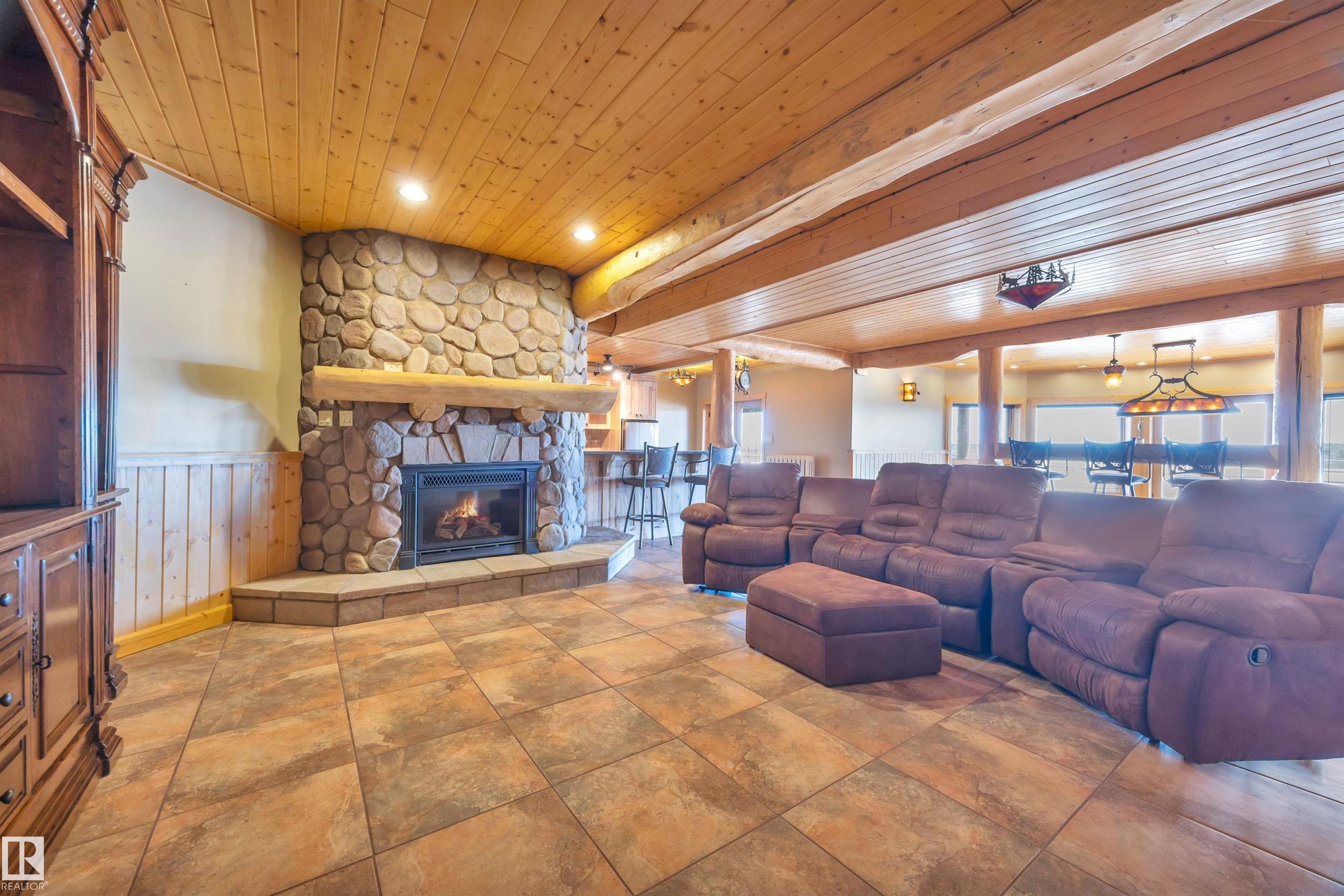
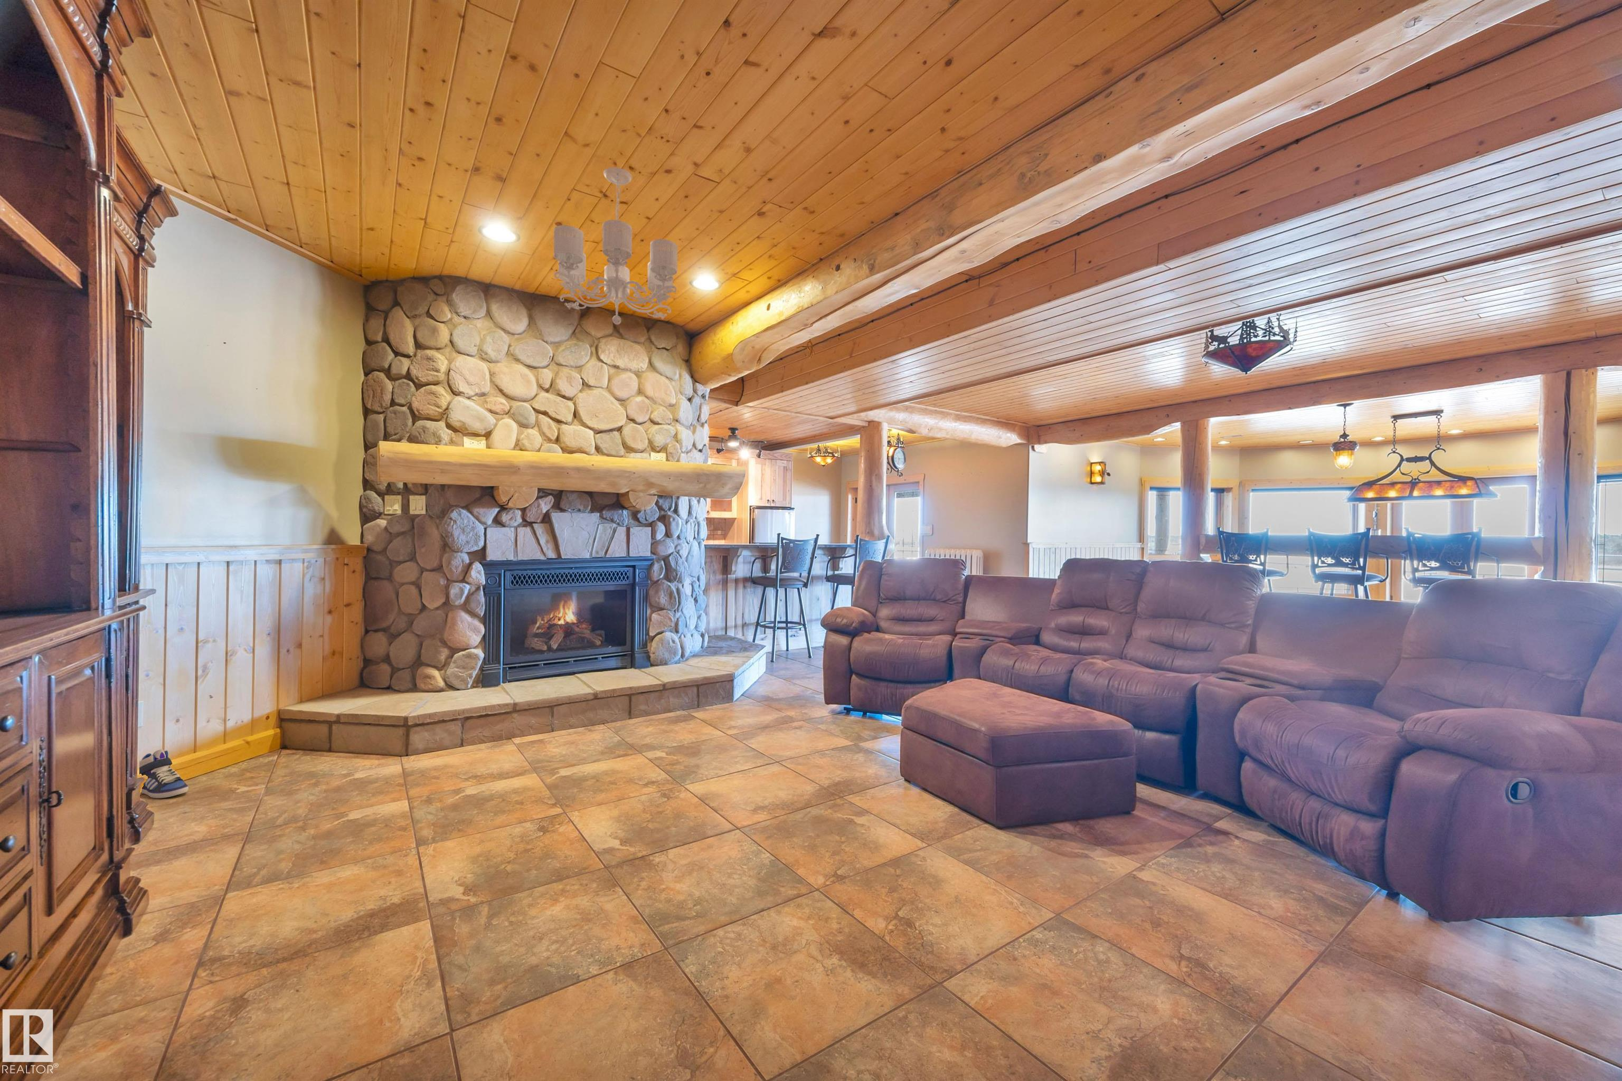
+ sneaker (162, 772)
+ chandelier (617, 250)
